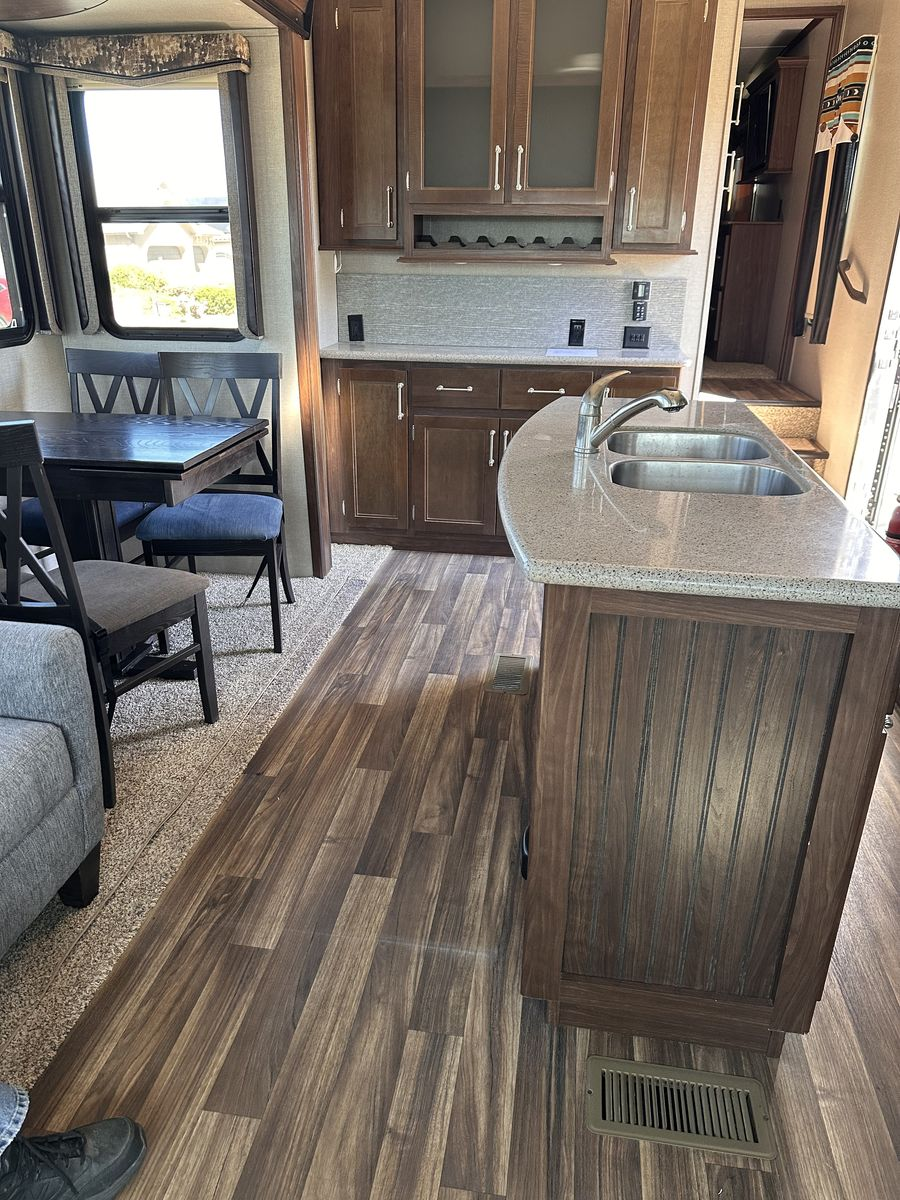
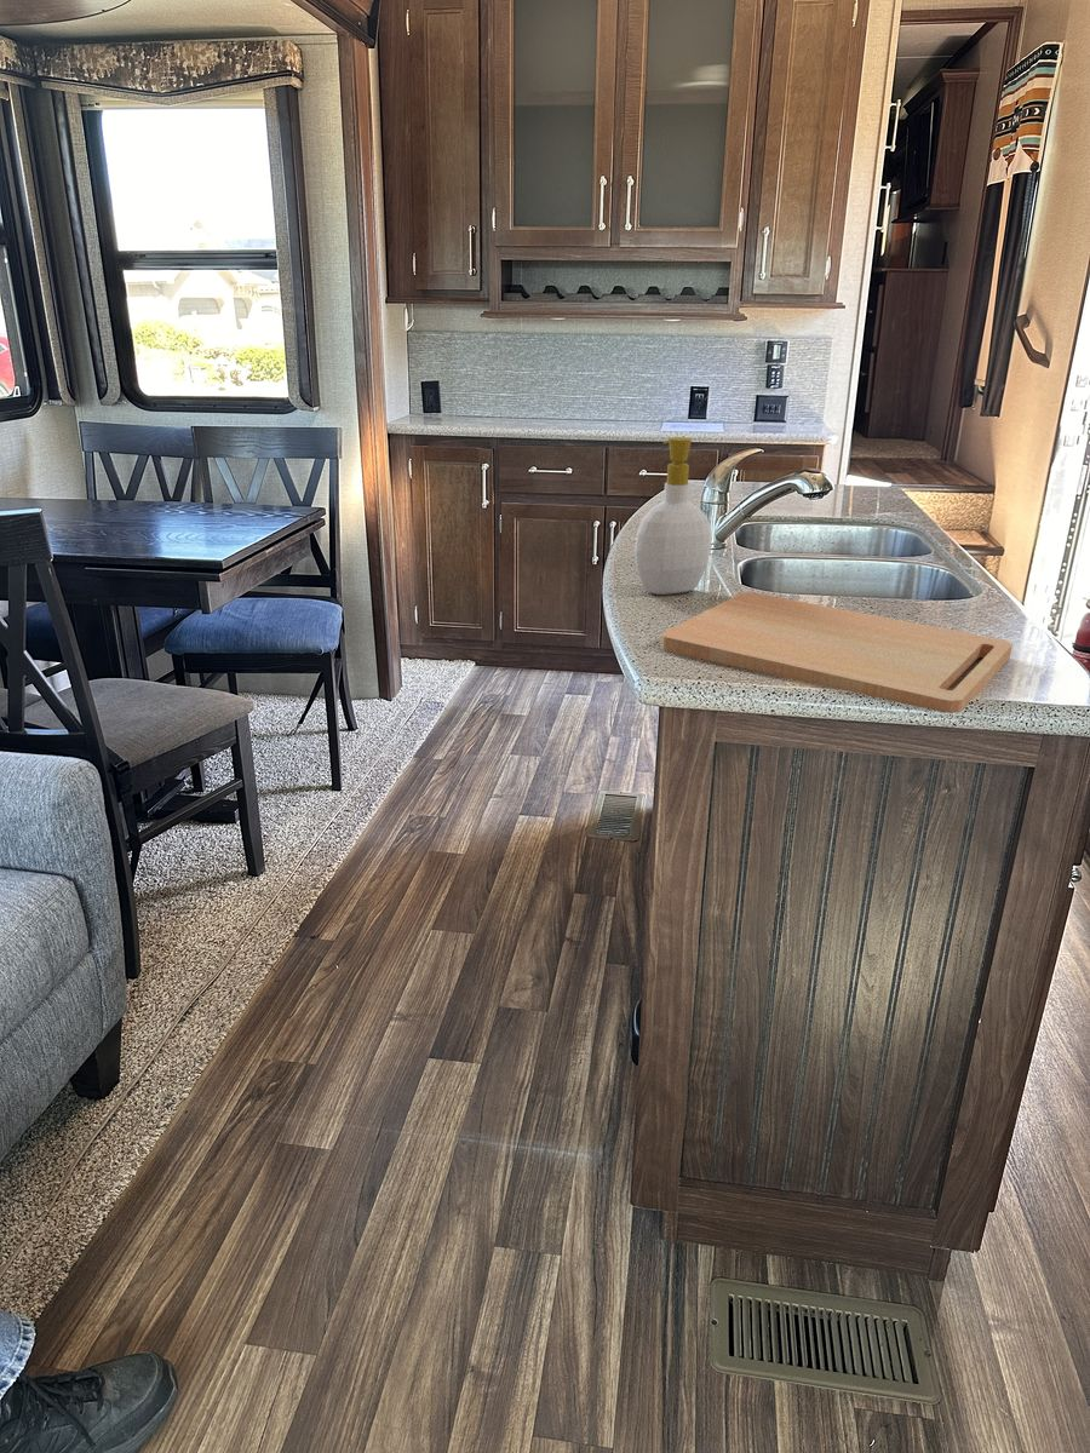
+ soap bottle (673, 516)
+ cutting board (834, 644)
